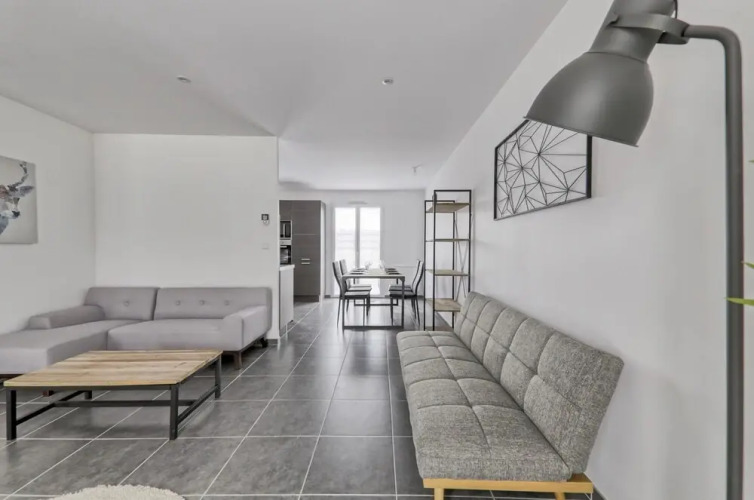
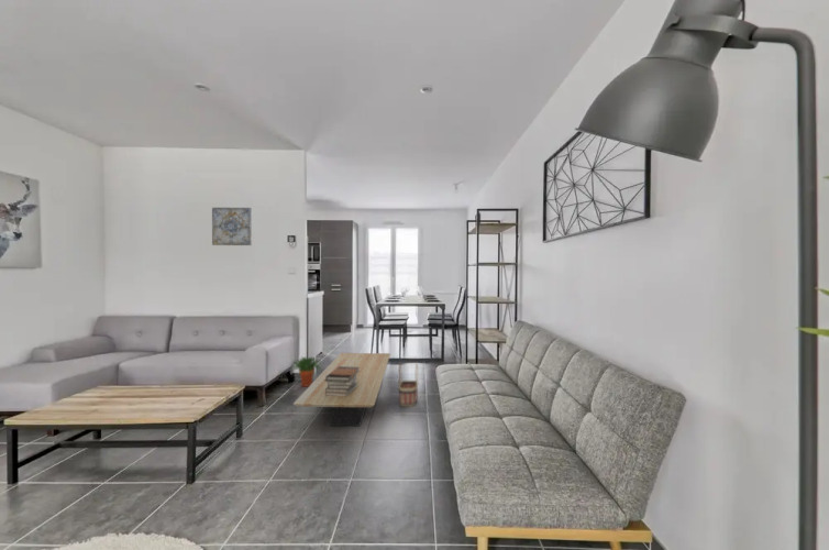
+ book stack (342, 380)
+ basket (408, 382)
+ wall art (231, 226)
+ potted plant (306, 371)
+ coffee table (353, 389)
